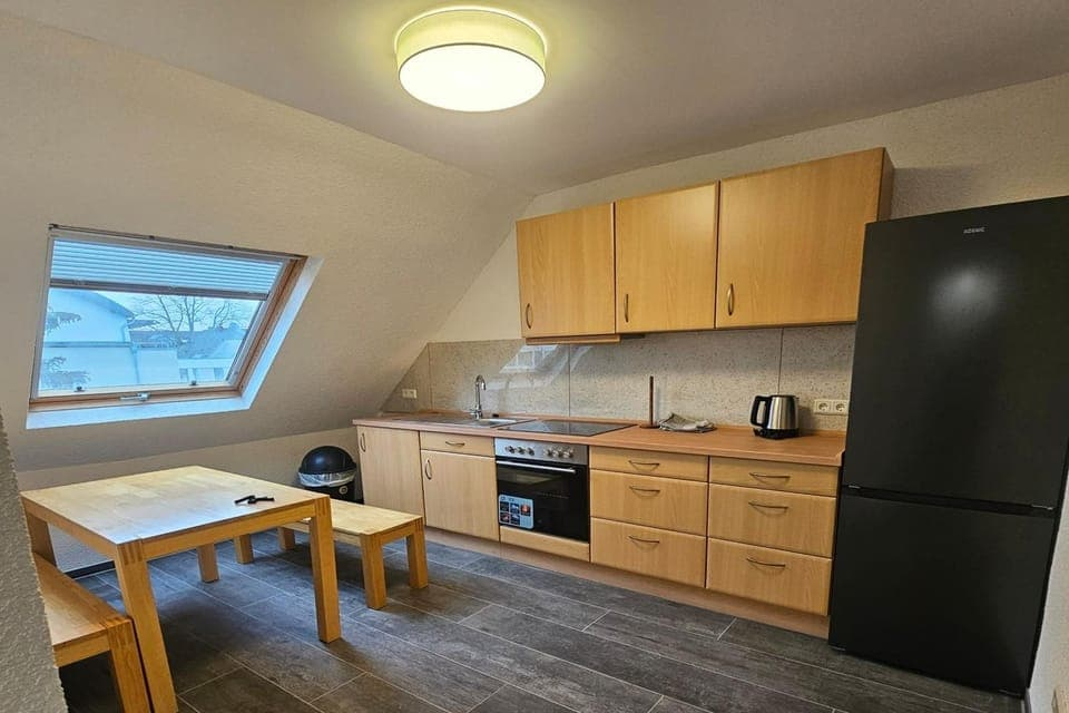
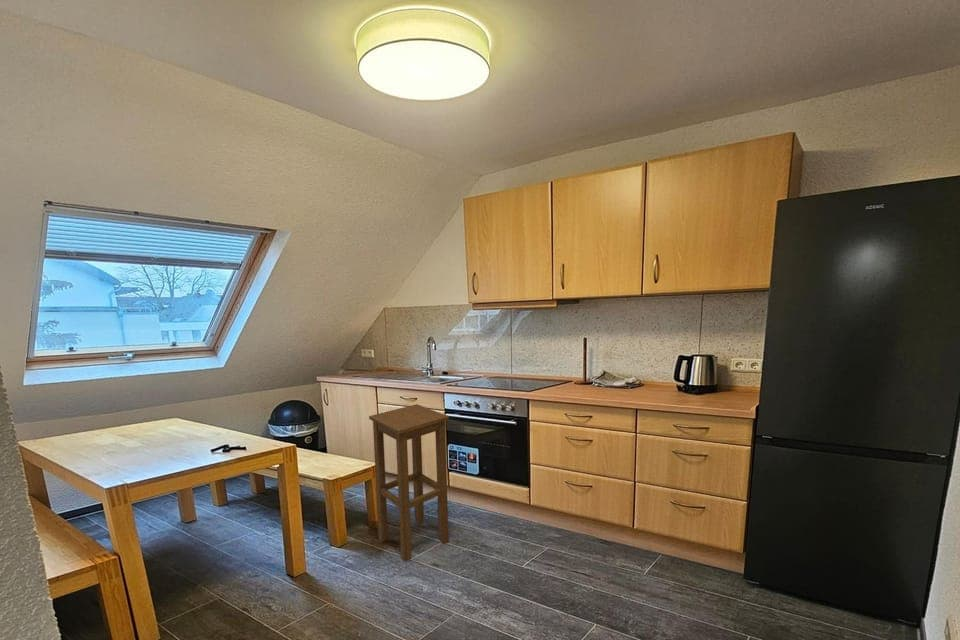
+ stool (411, 479)
